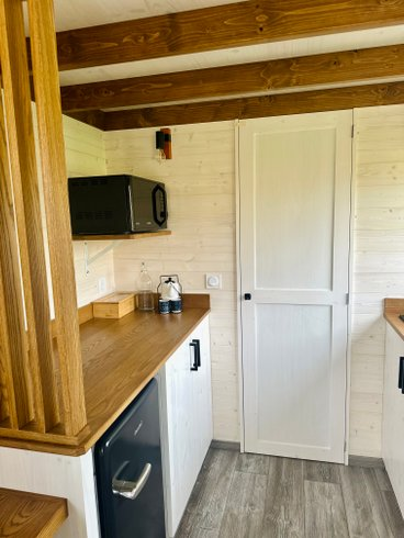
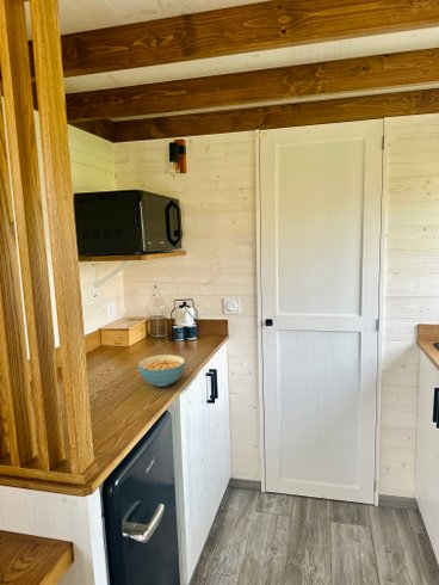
+ cereal bowl (161, 372)
